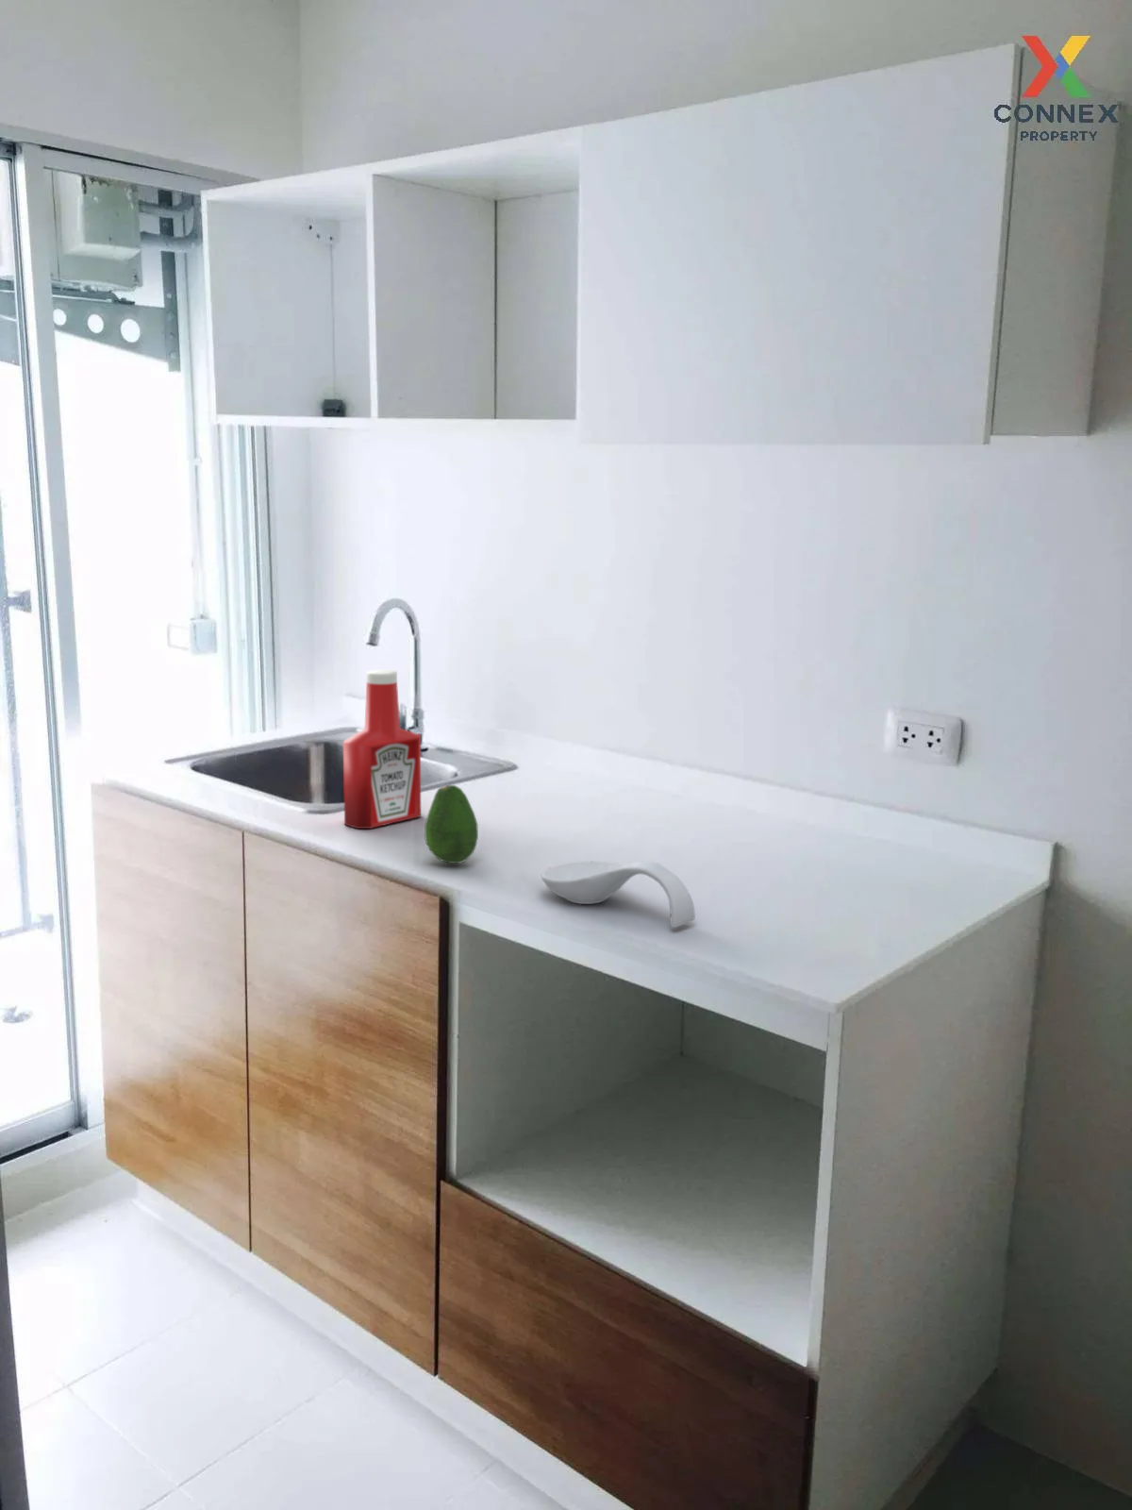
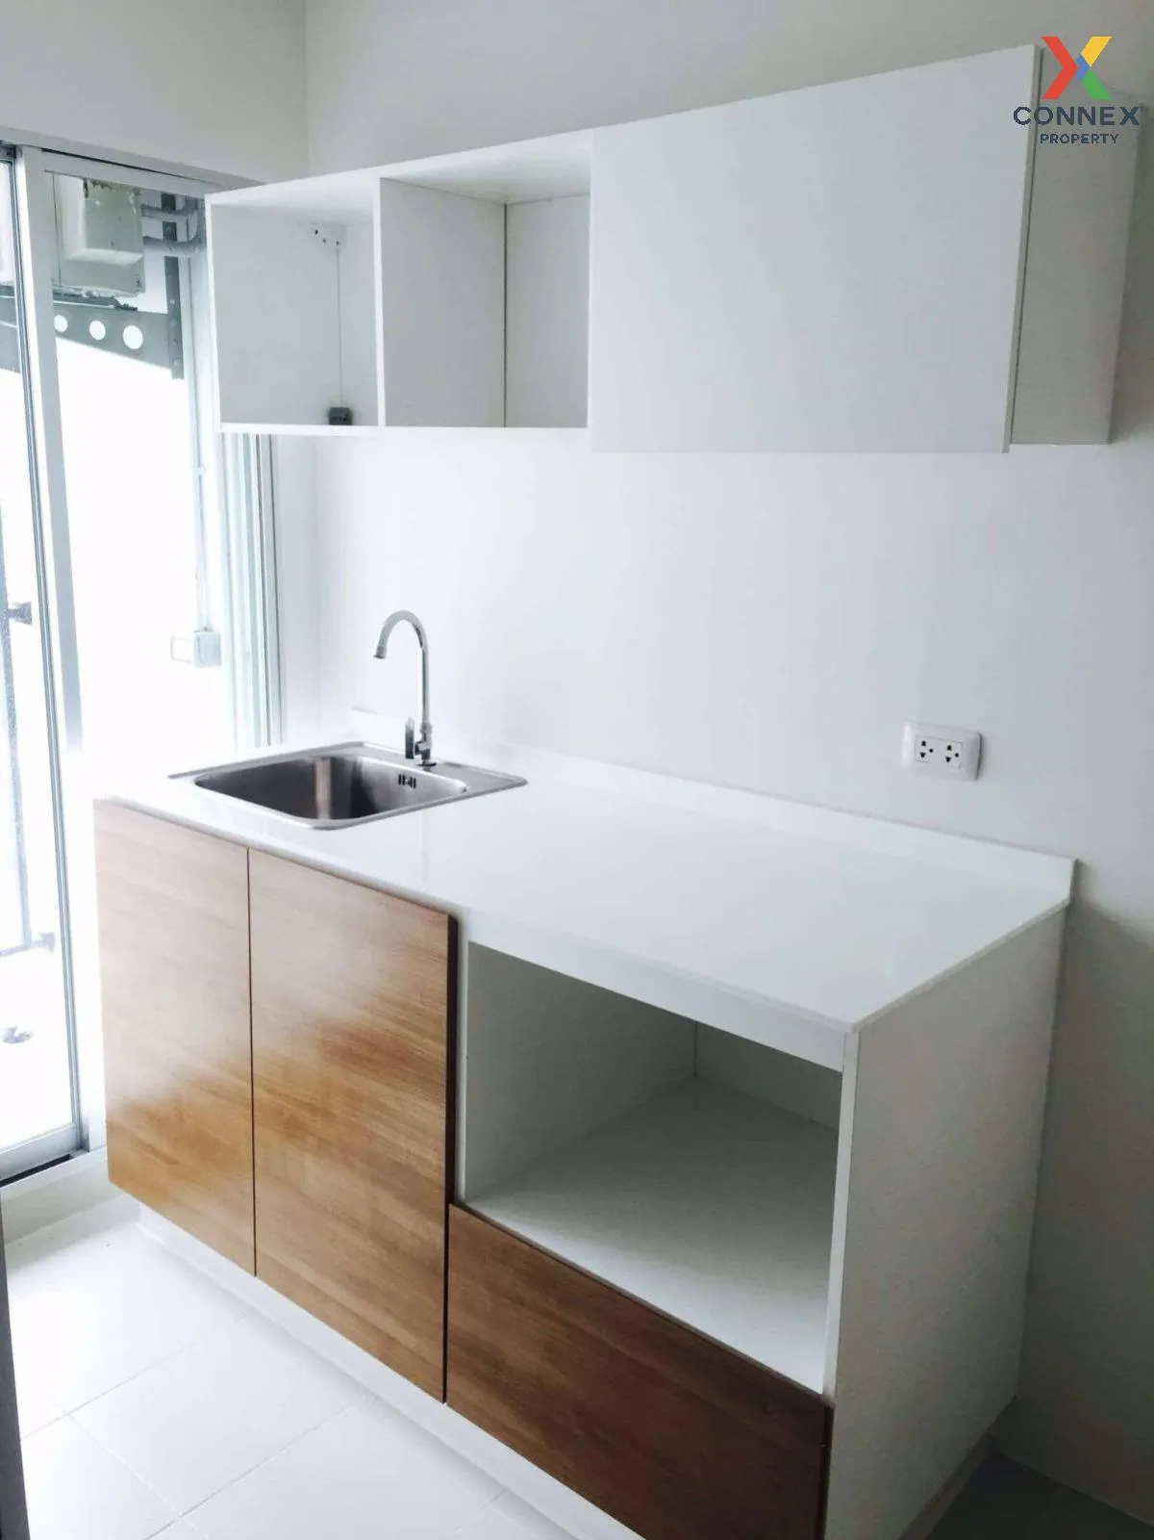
- spoon rest (617, 881)
- soap bottle (382, 747)
- fruit (451, 824)
